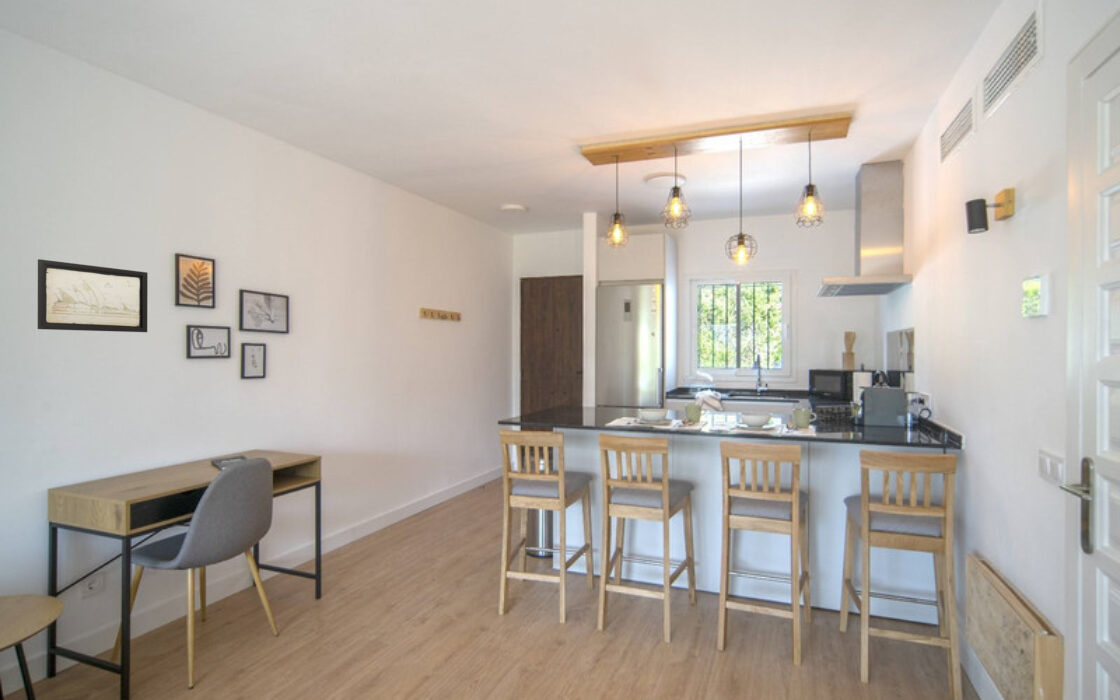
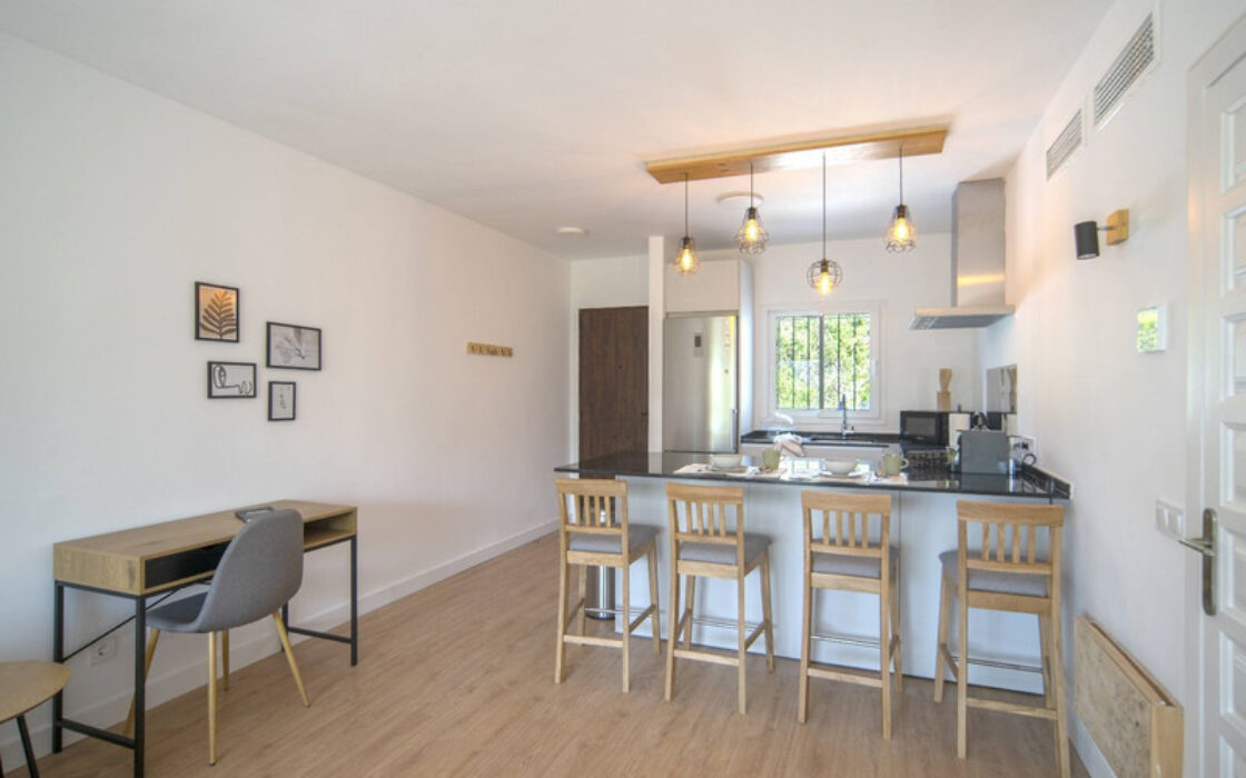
- wall art (96, 298)
